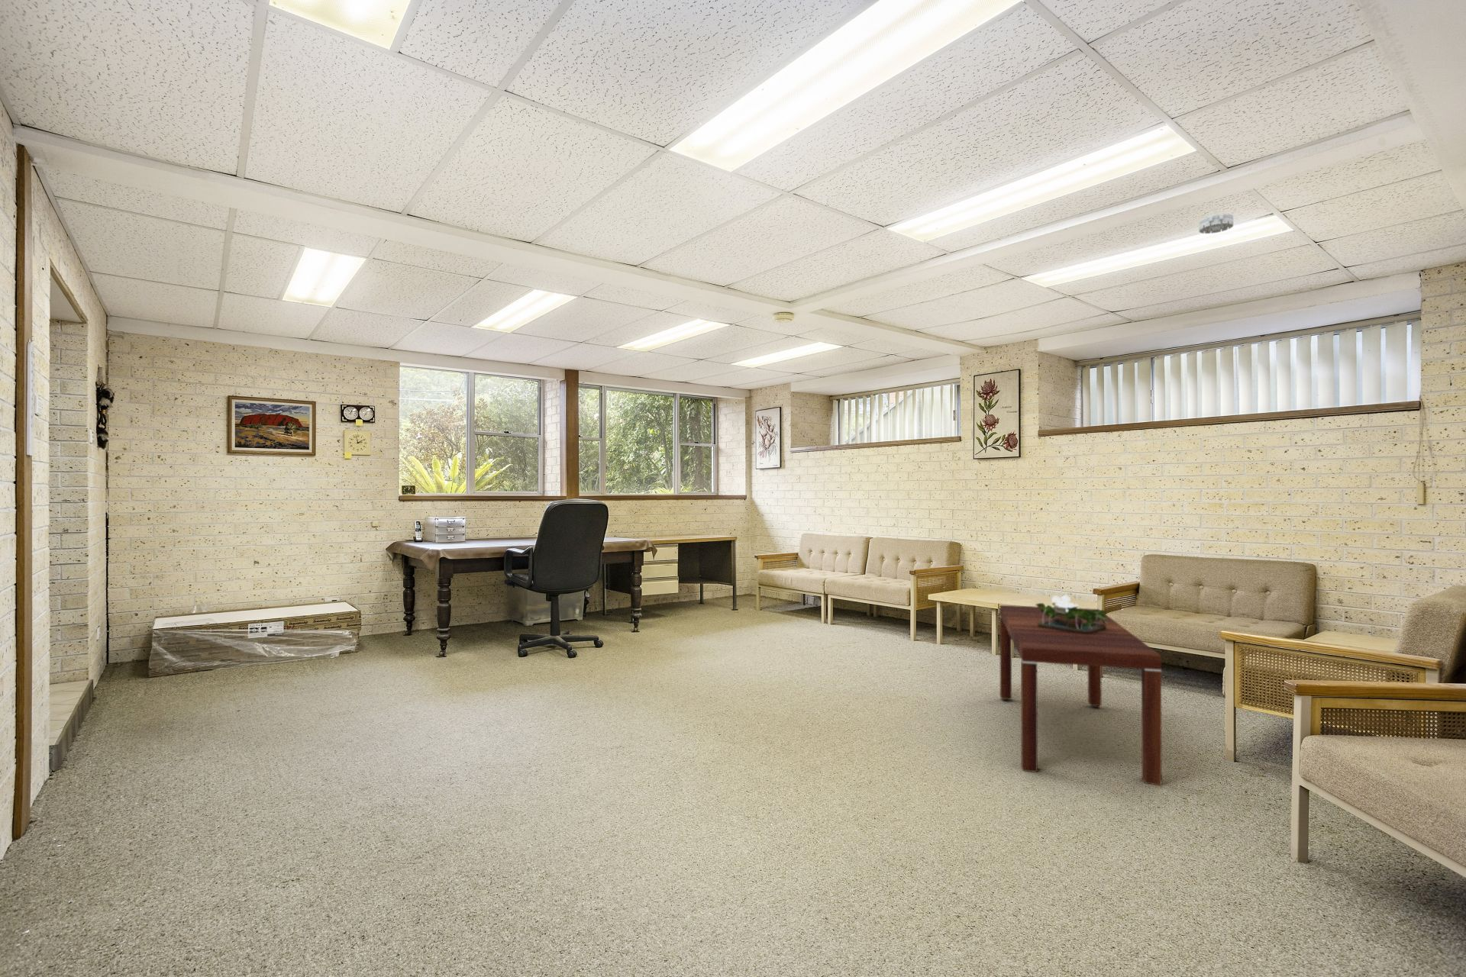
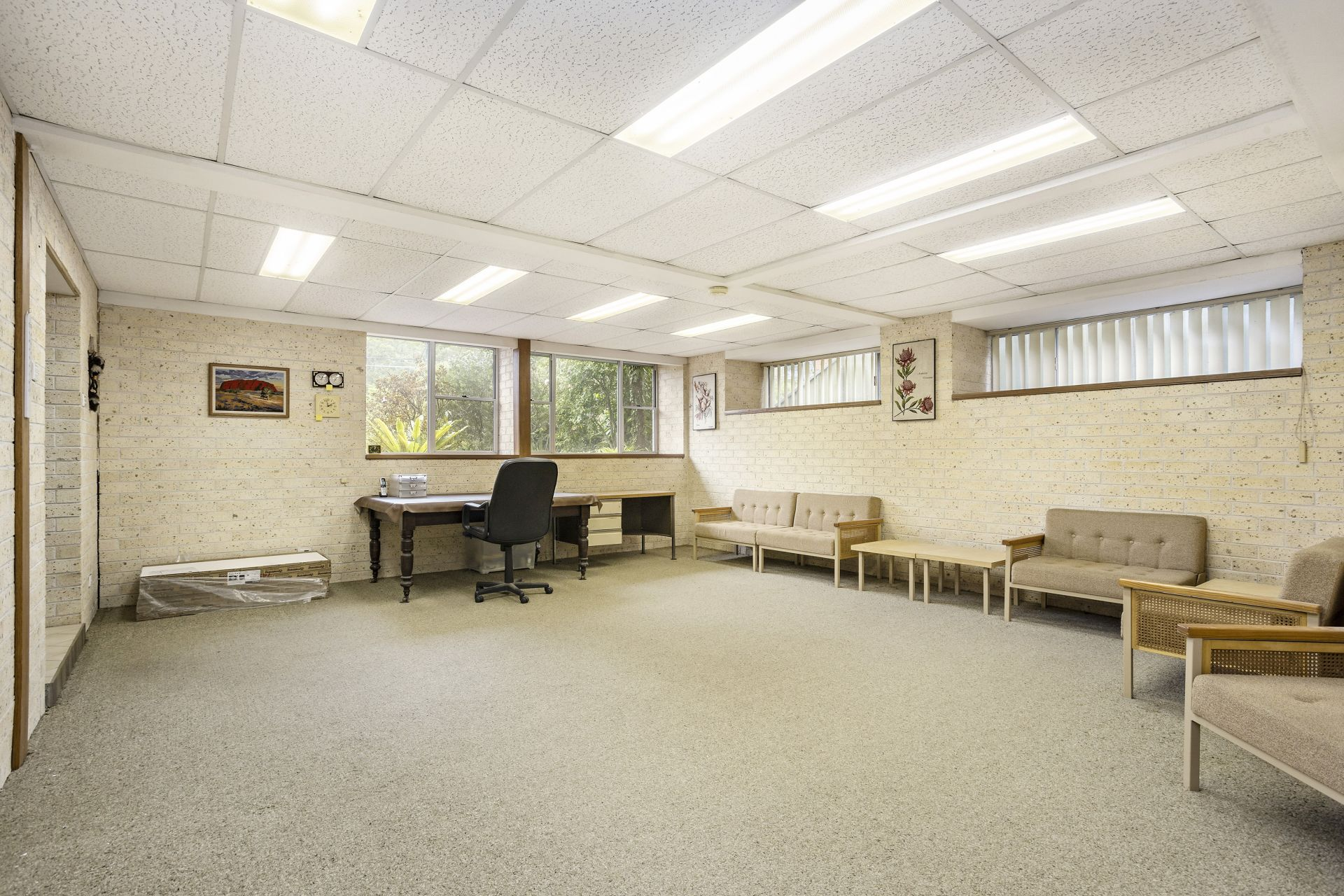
- smoke detector (1215, 222)
- coffee table (1066, 663)
- potted plant (1072, 611)
